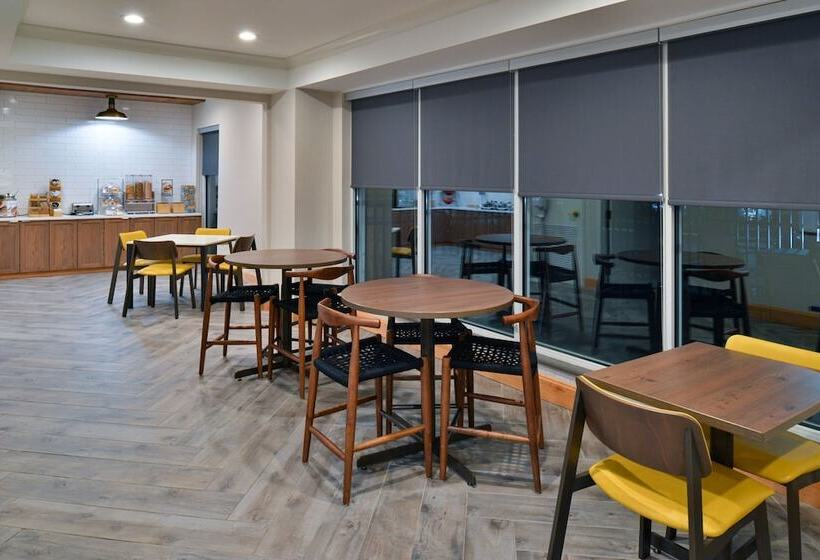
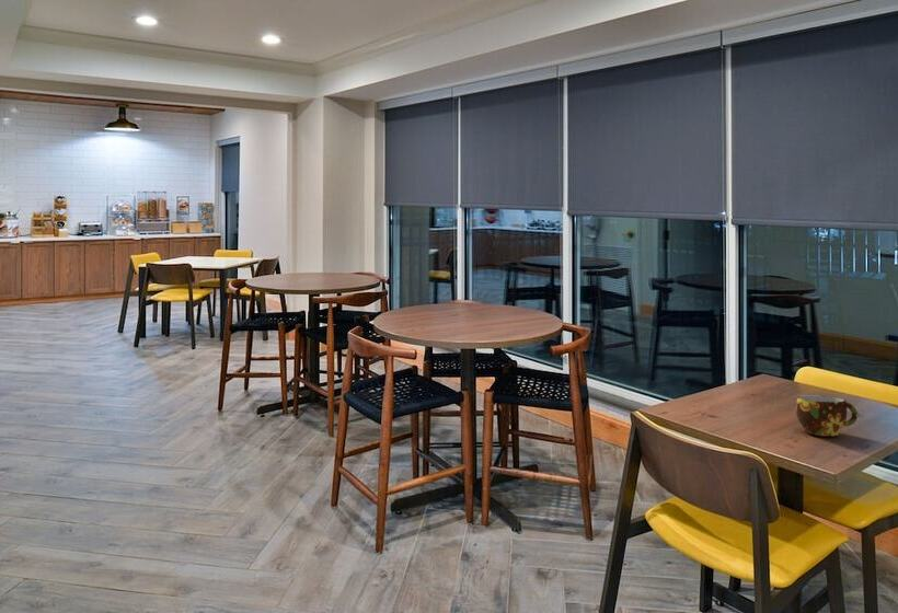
+ cup (824, 416)
